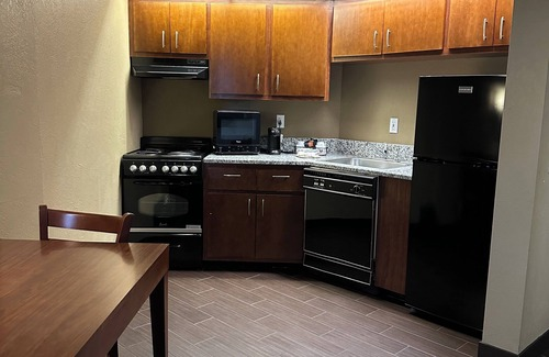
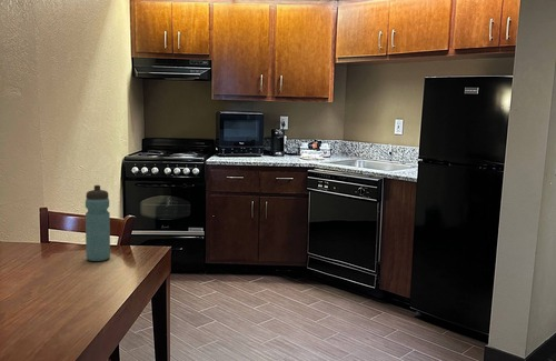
+ water bottle (97, 222)
